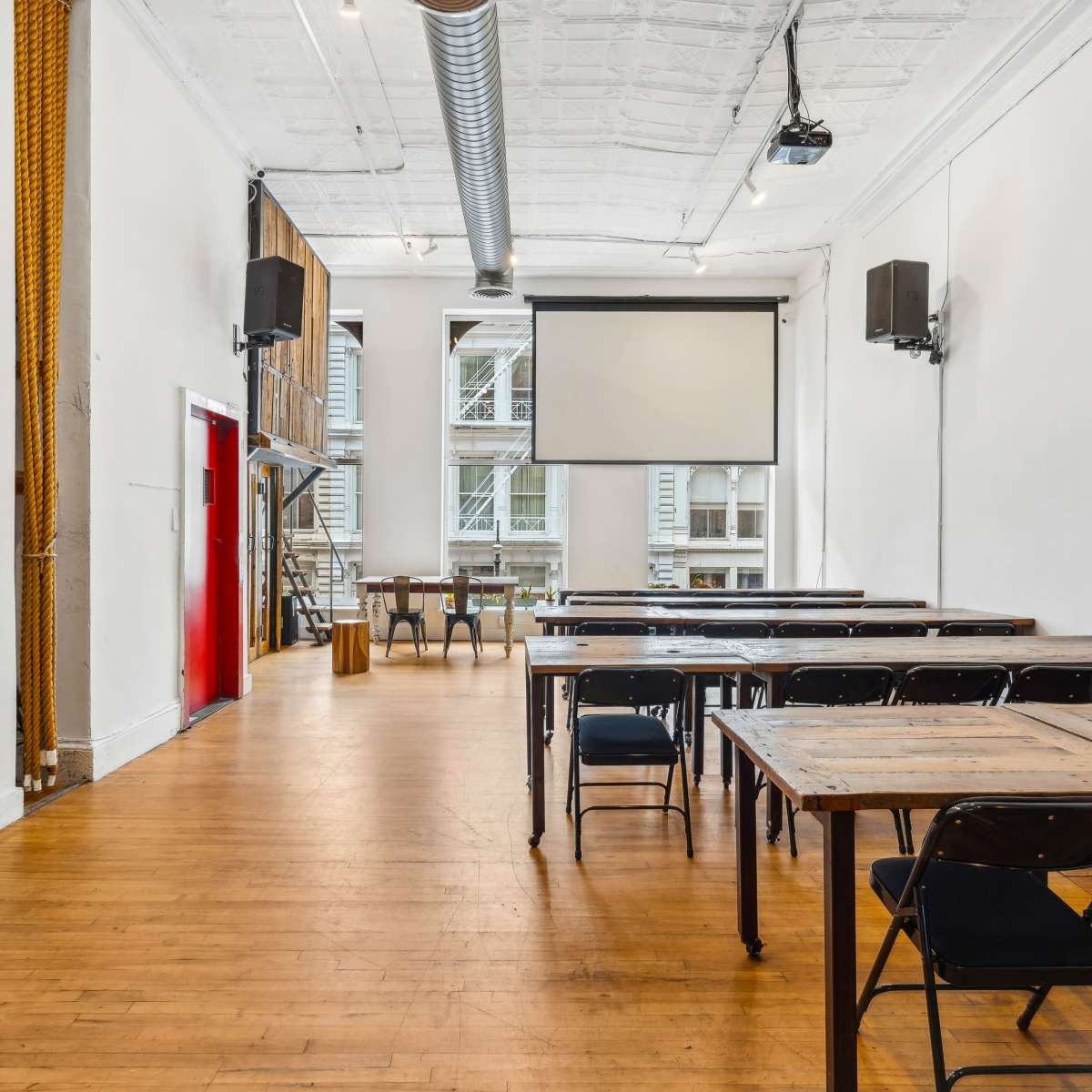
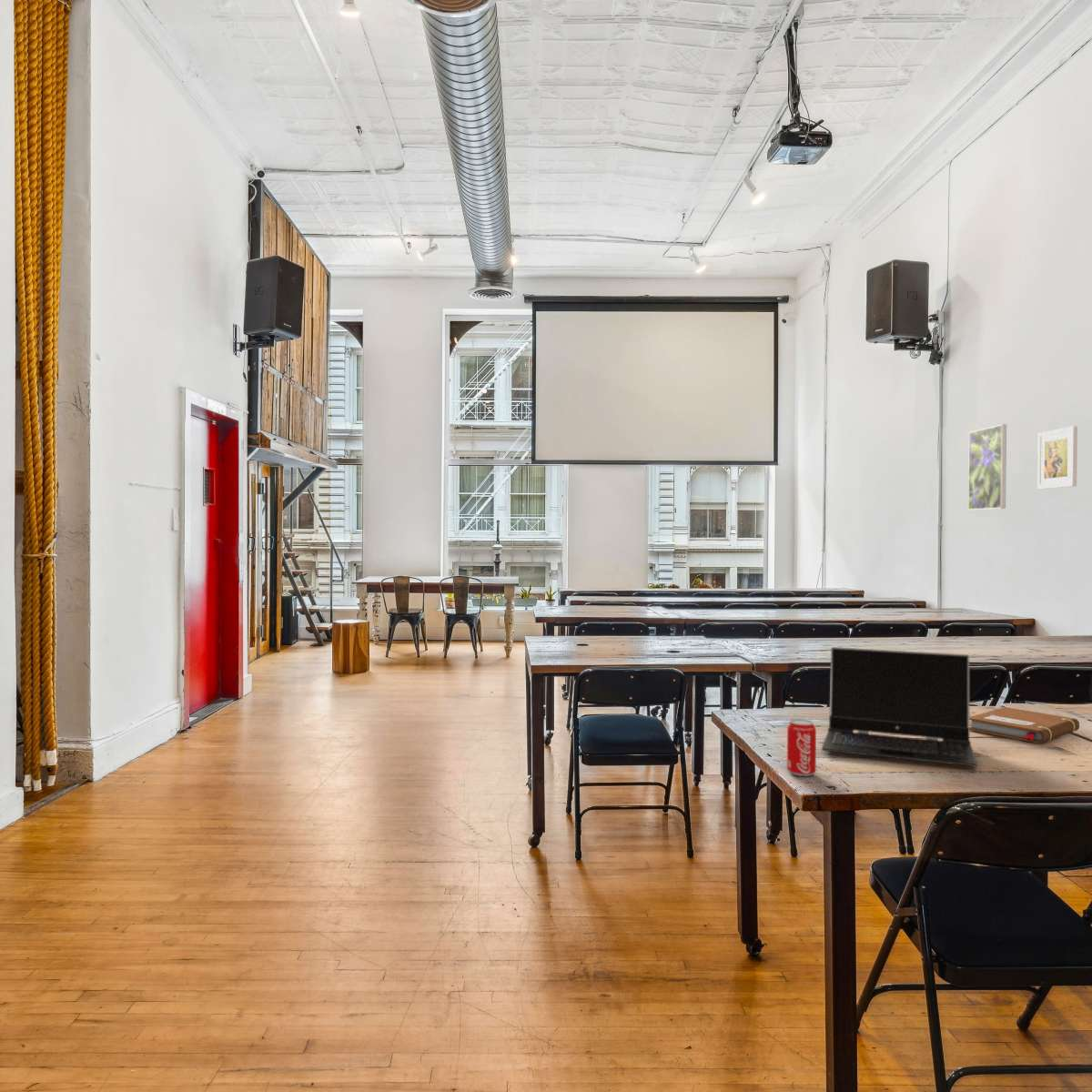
+ beverage can (801, 747)
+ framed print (986, 469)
+ notebook (1022, 724)
+ laptop computer (897, 703)
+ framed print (1057, 459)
